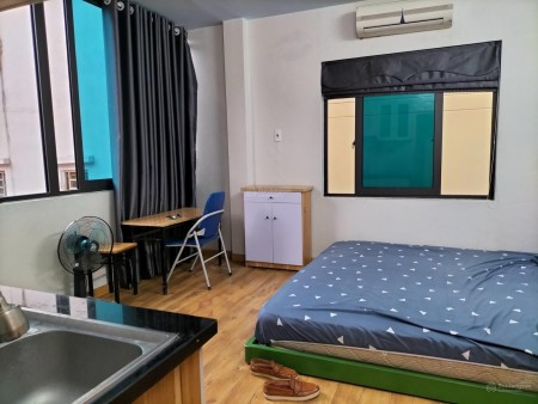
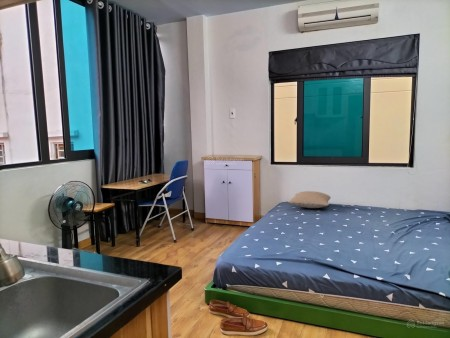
+ pillow (310, 199)
